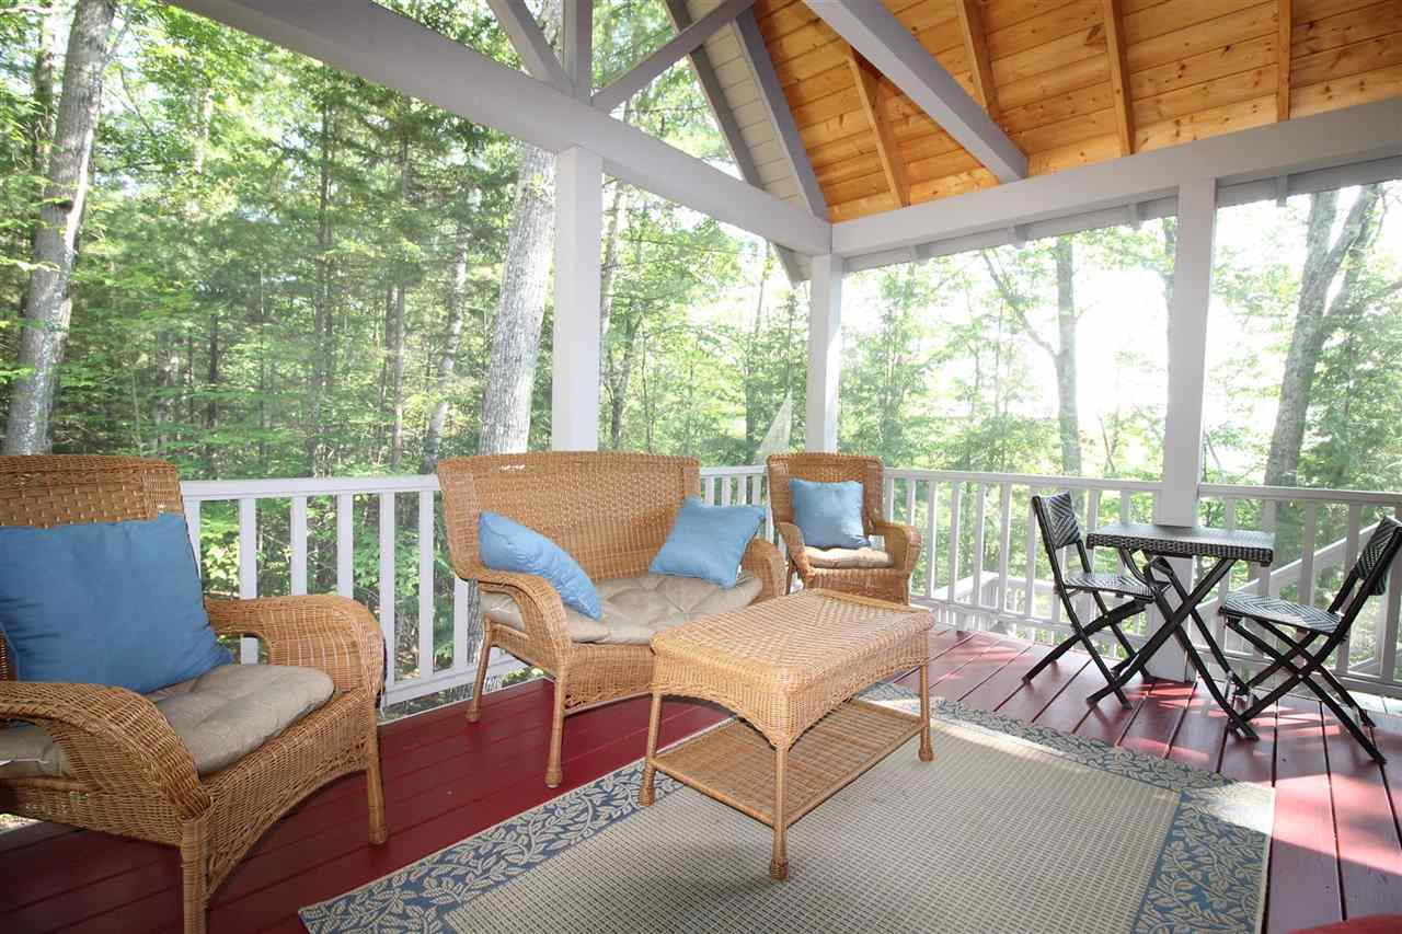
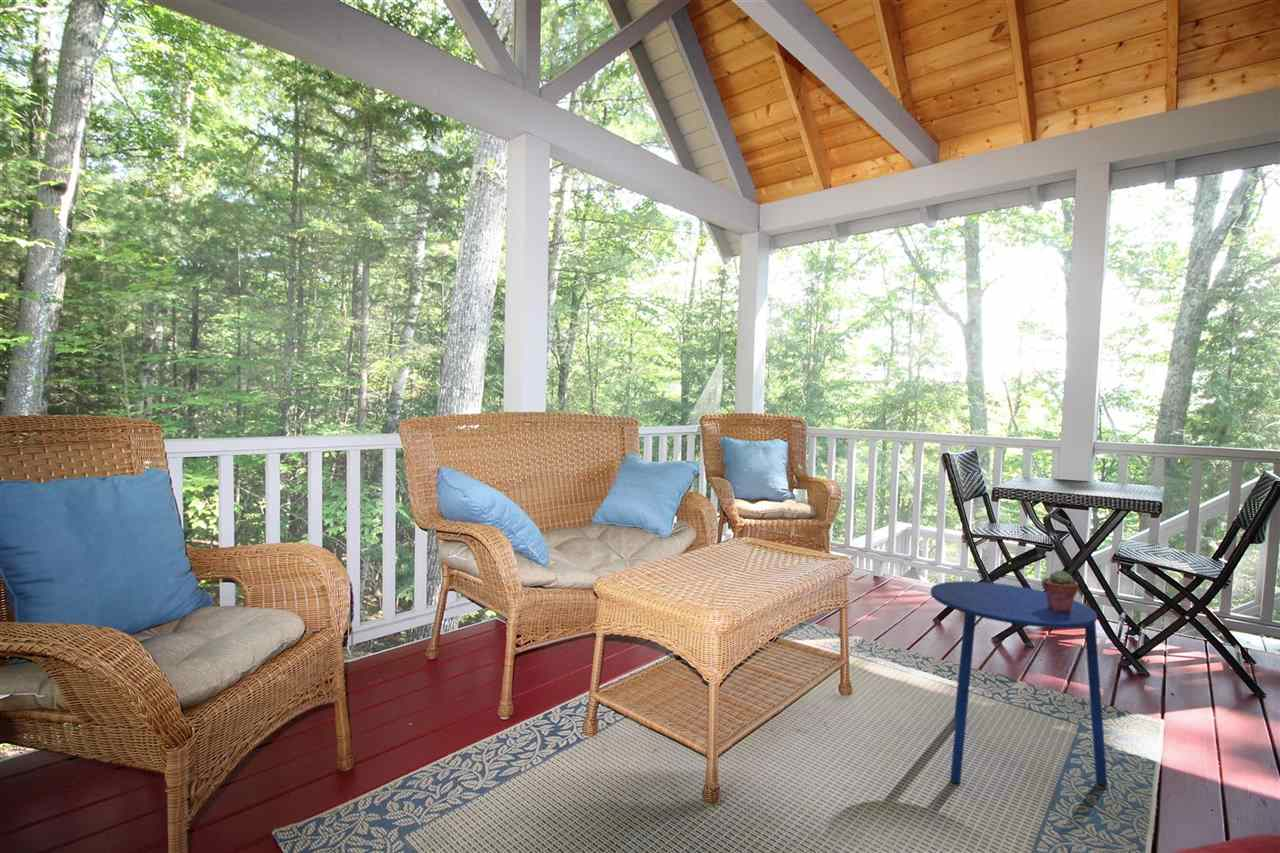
+ side table (970, 674)
+ potted succulent (1059, 588)
